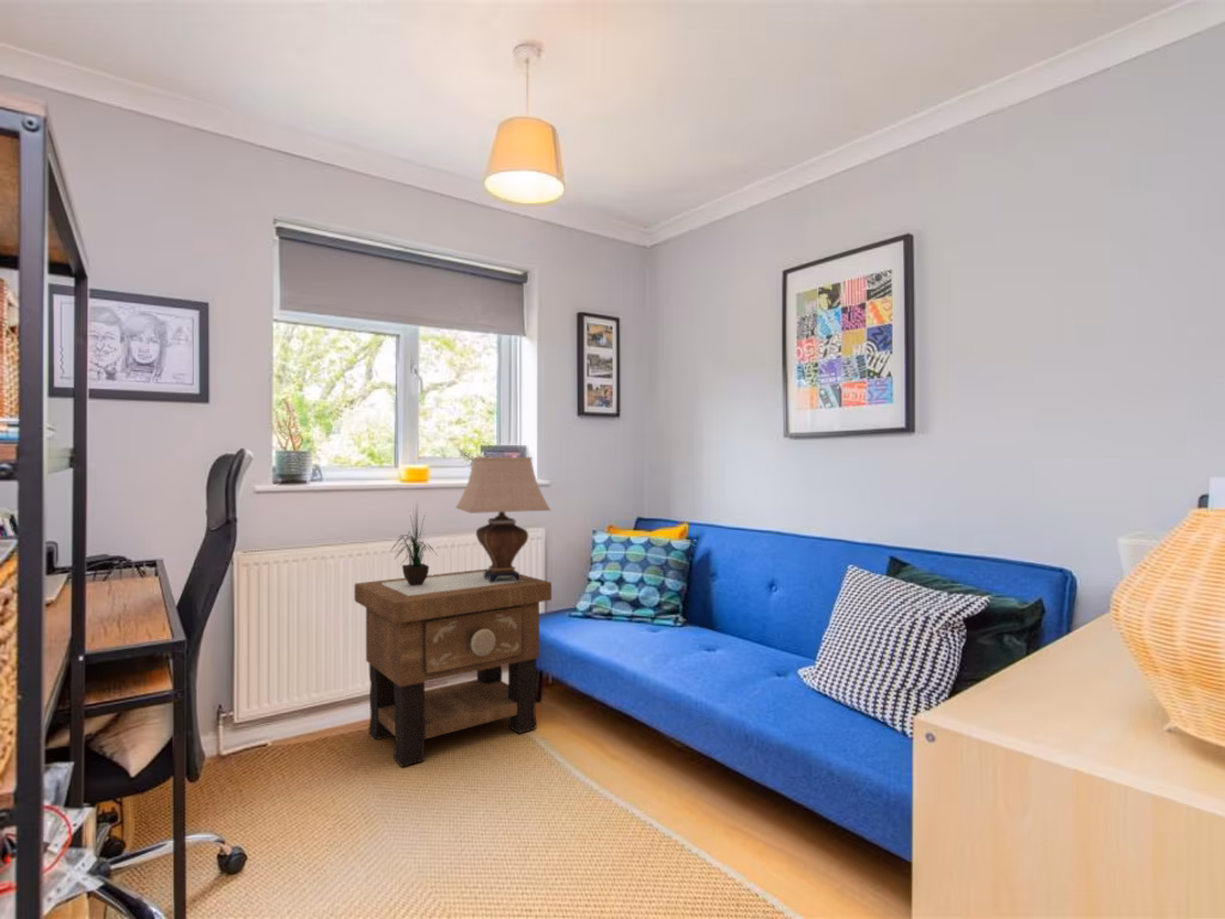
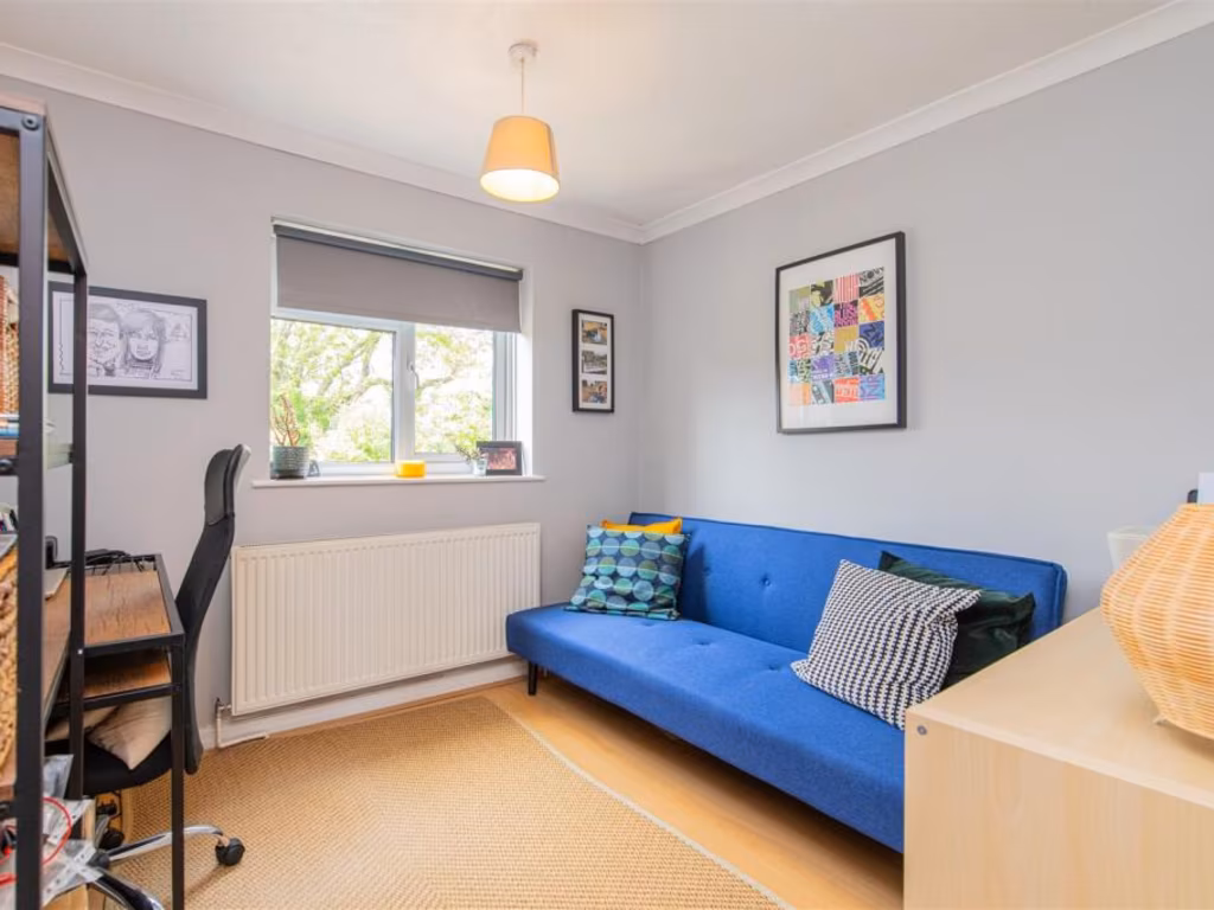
- potted plant (413, 538)
- table lamp (501, 517)
- side table (455, 657)
